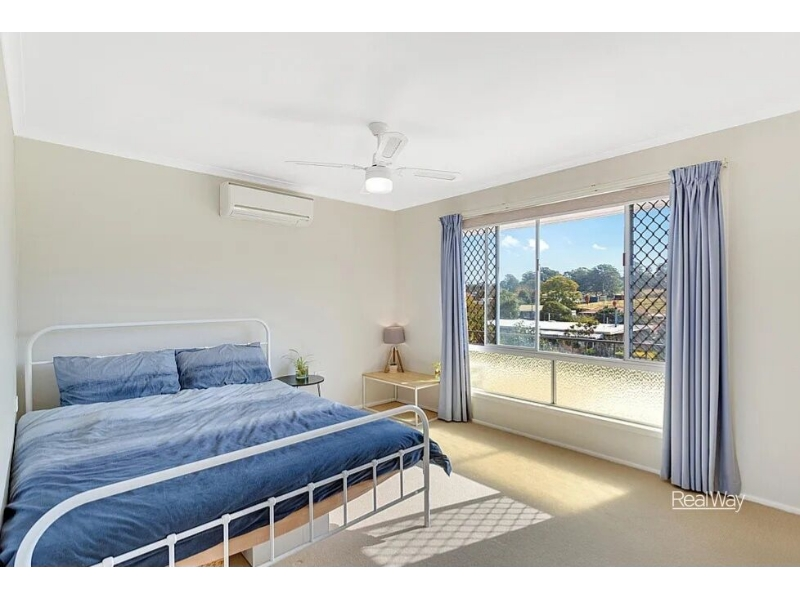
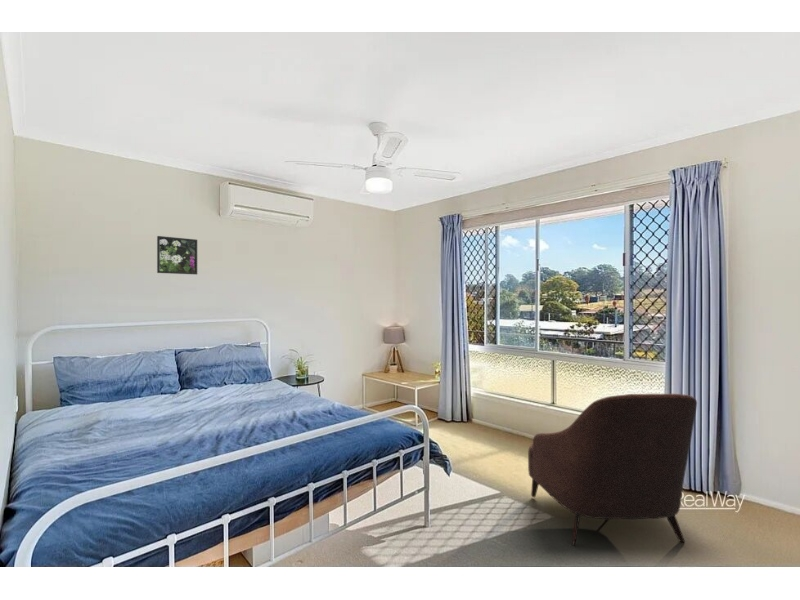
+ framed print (177, 255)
+ armchair (609, 451)
